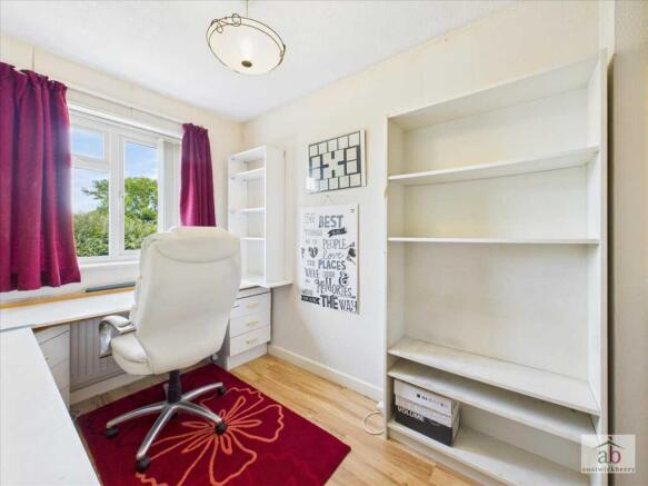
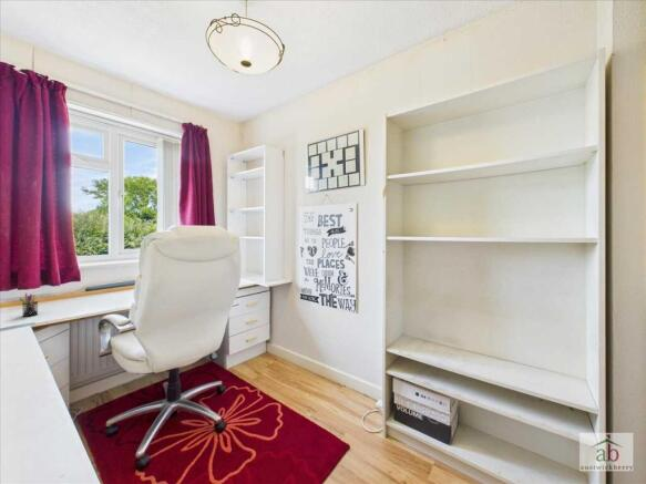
+ pen holder (28, 303)
